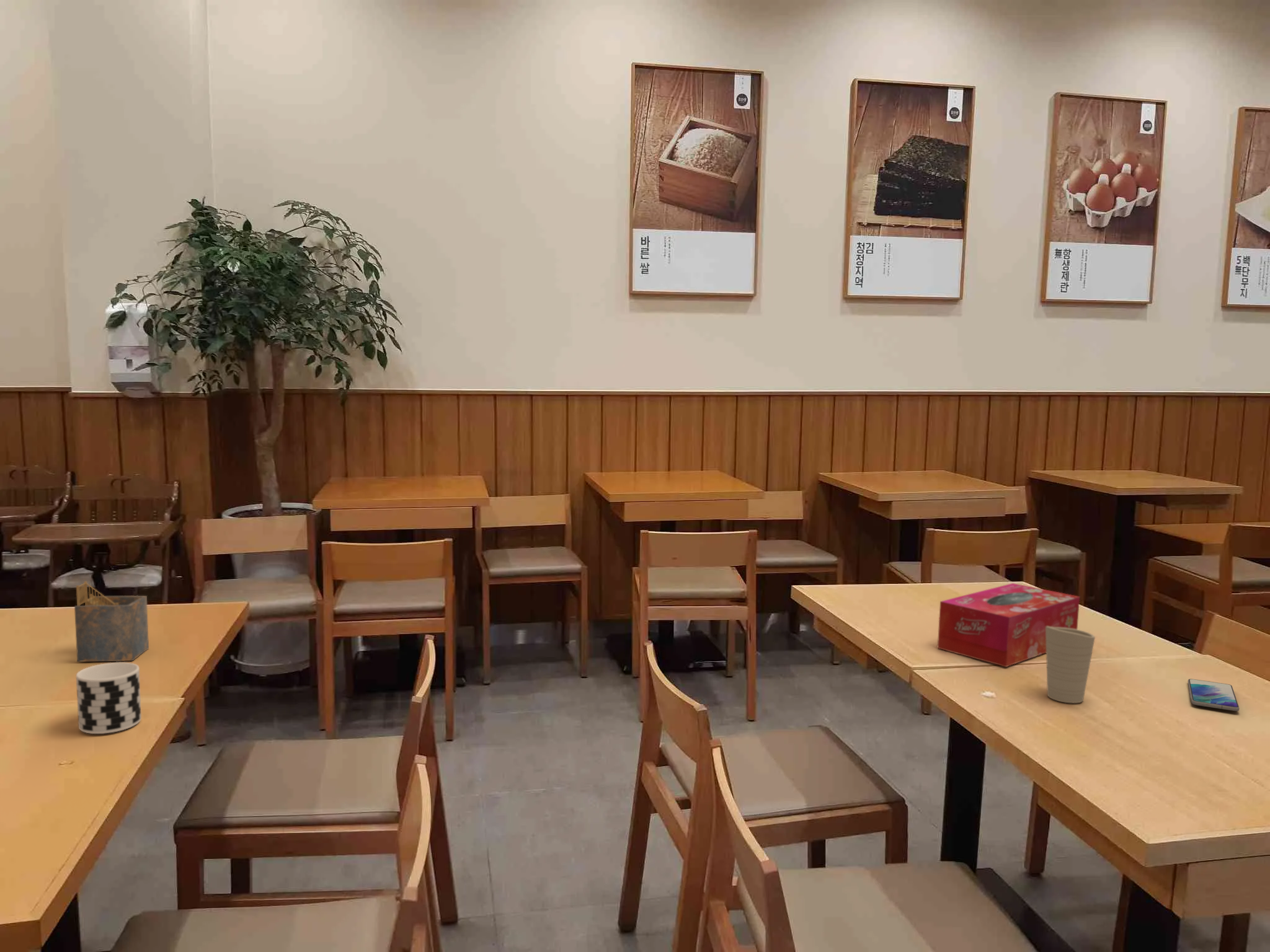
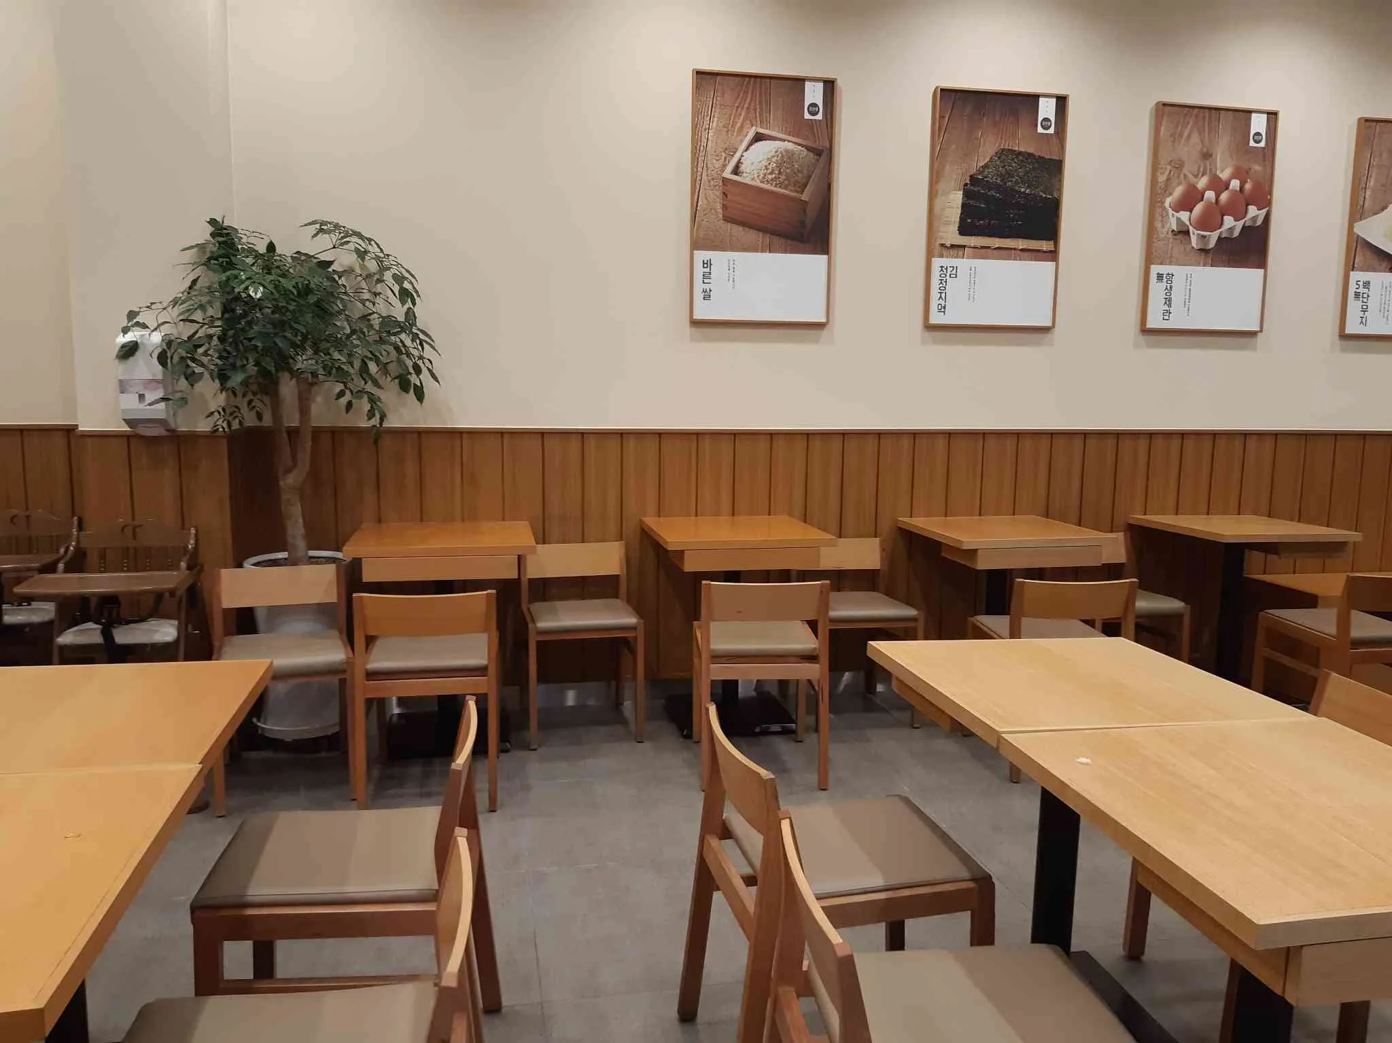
- napkin holder (110, 618)
- cup (110, 694)
- cup (1067, 662)
- tissue box (1010, 622)
- smartphone (1212, 694)
